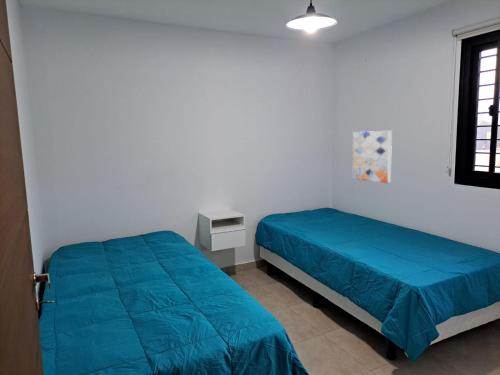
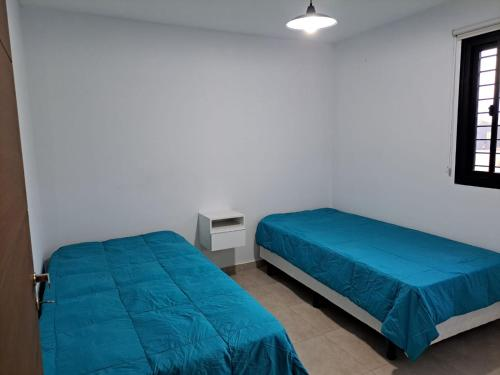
- wall art (371, 156)
